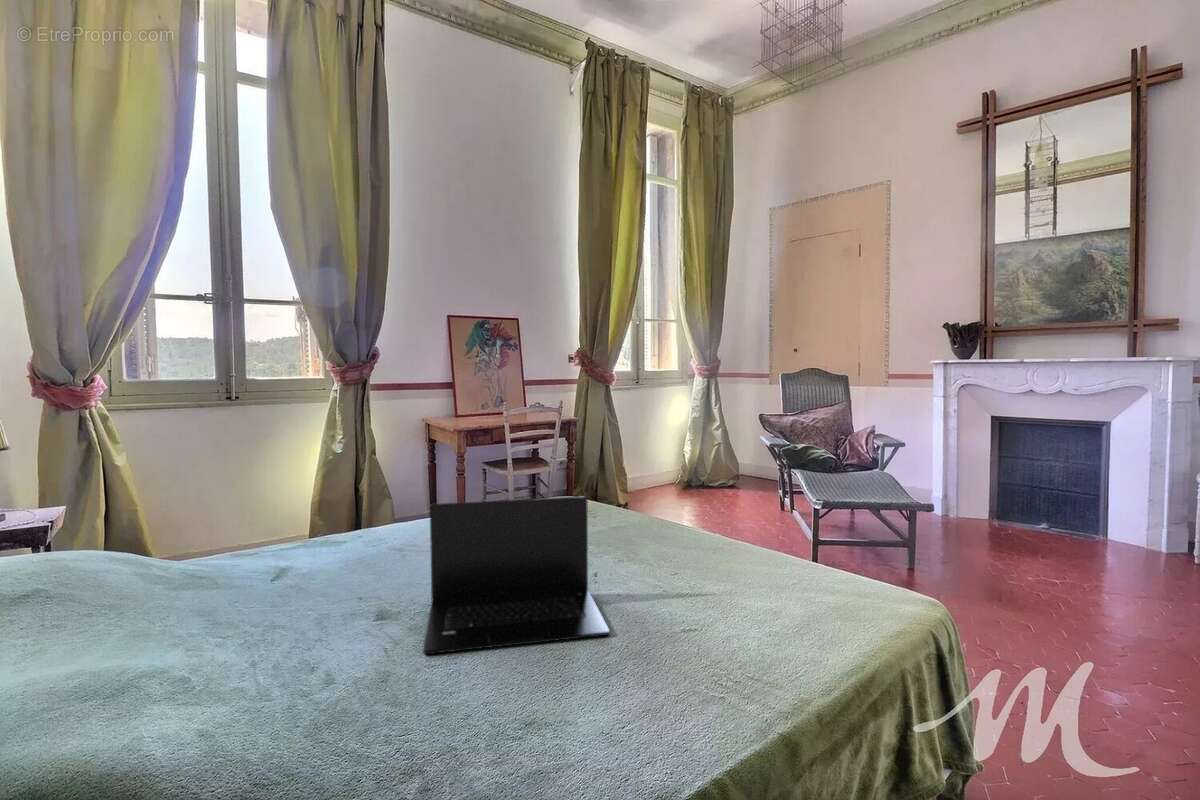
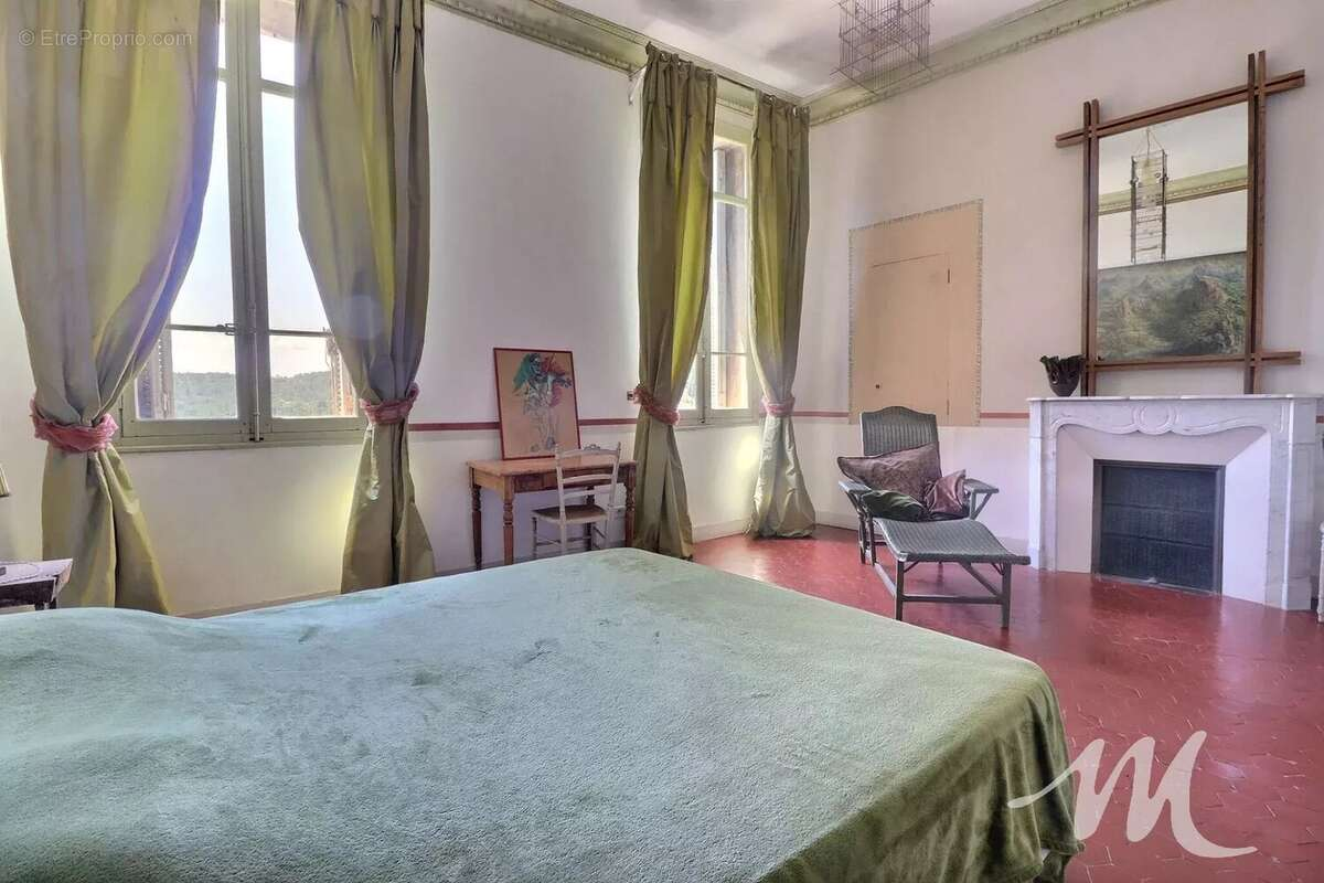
- laptop (514, 565)
